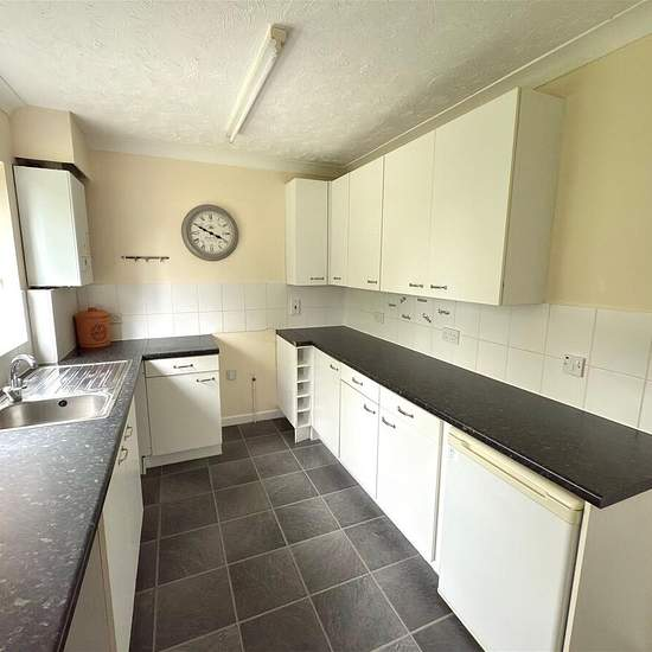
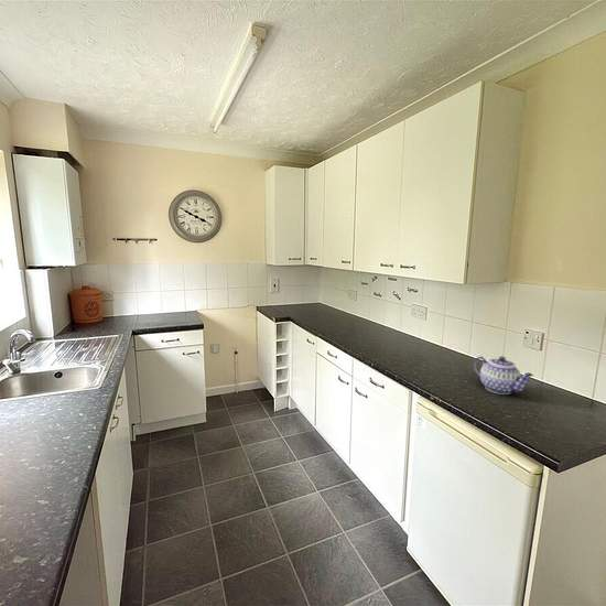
+ teapot (500, 372)
